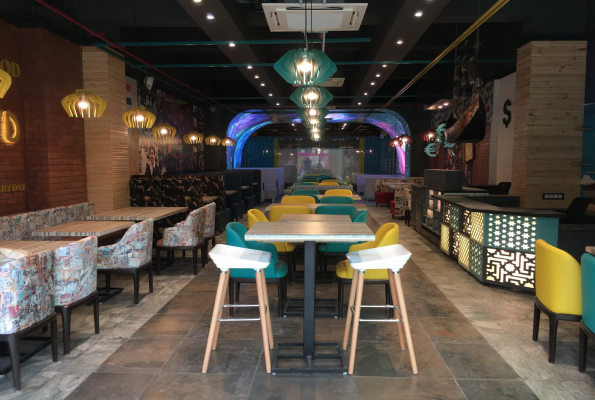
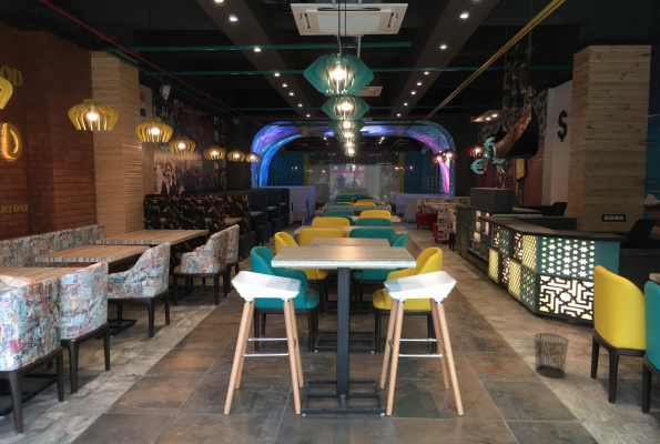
+ waste bin (549, 354)
